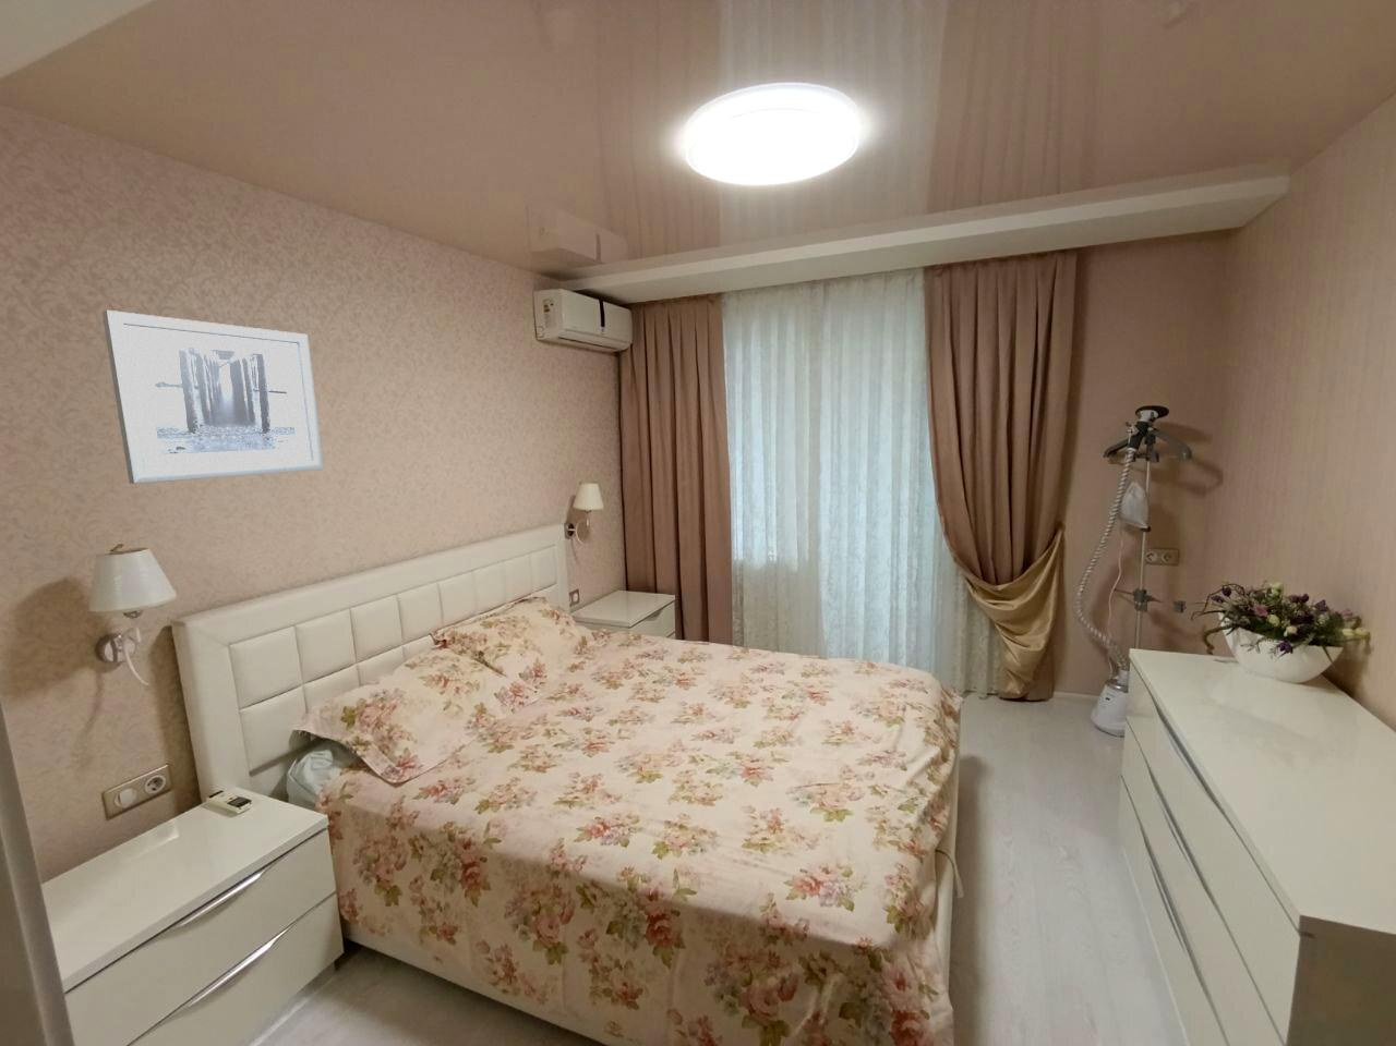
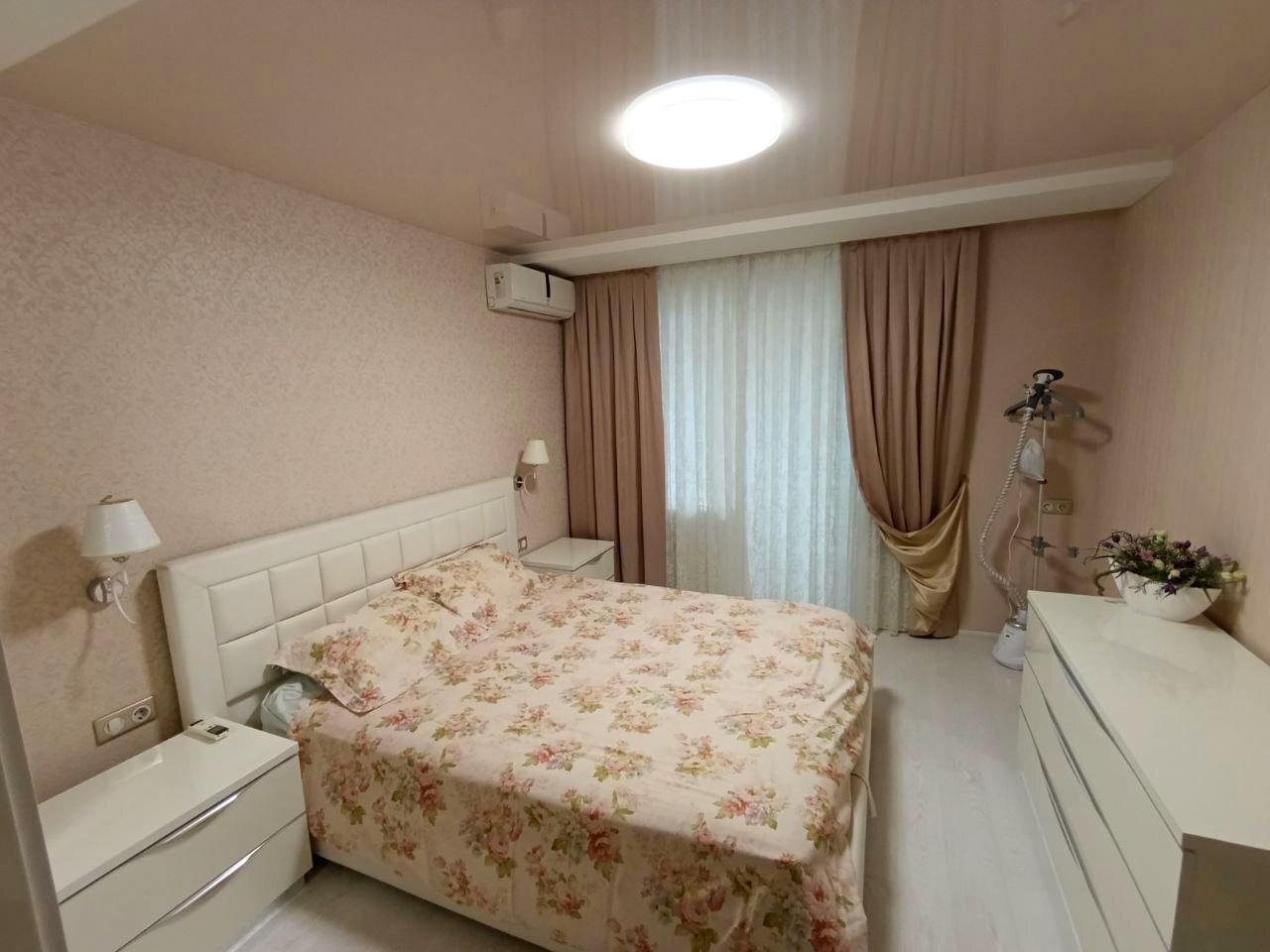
- wall art (228, 401)
